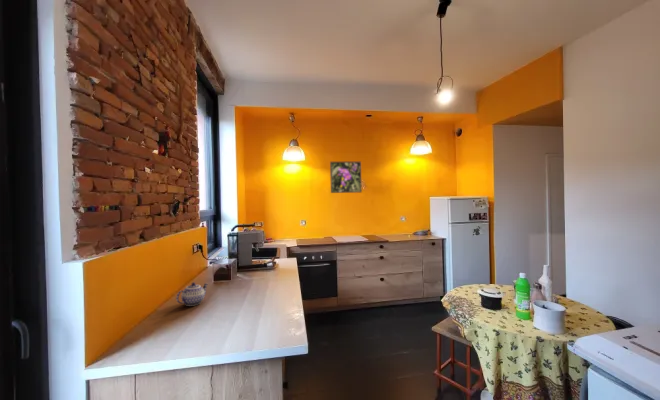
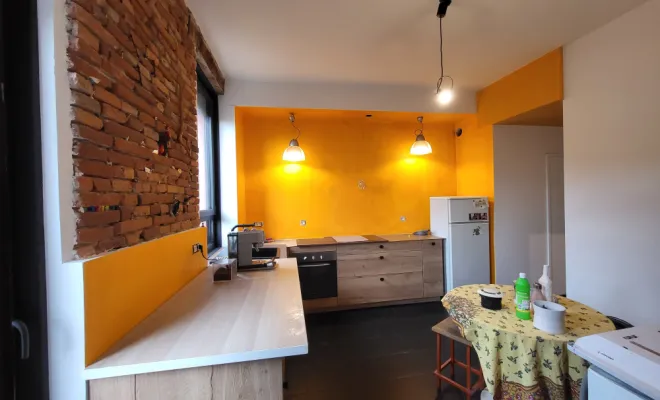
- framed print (345, 177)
- teapot (193, 293)
